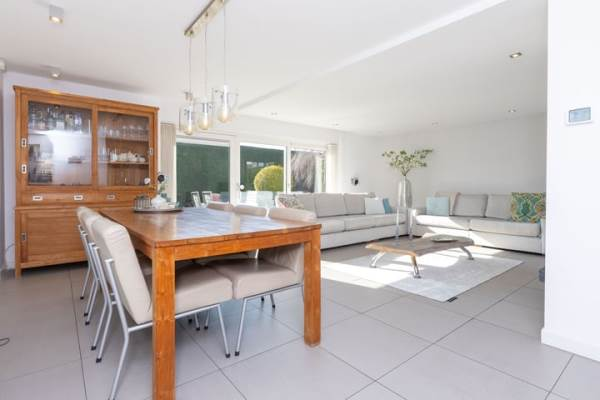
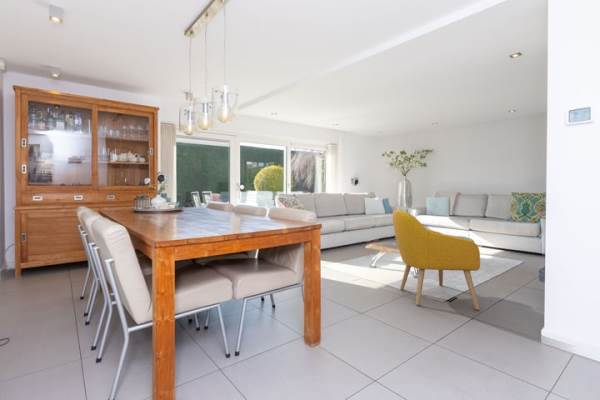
+ armchair (428, 253)
